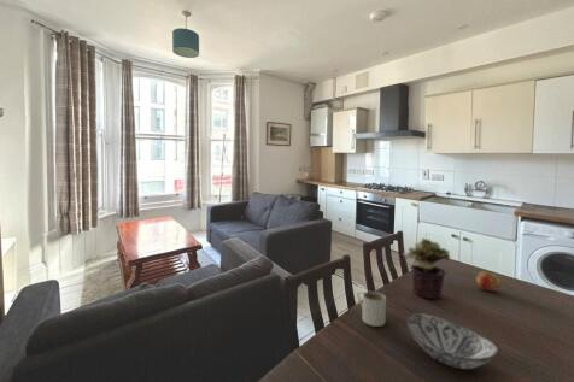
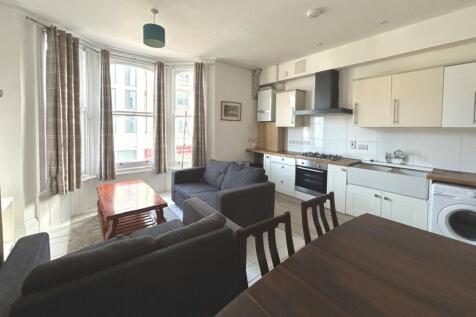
- apple (487, 281)
- potted plant (424, 265)
- decorative bowl (449, 345)
- mug (369, 306)
